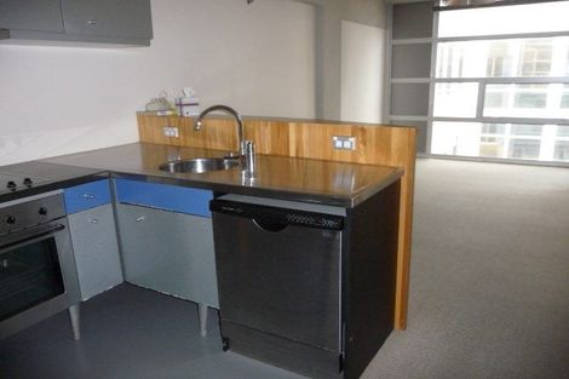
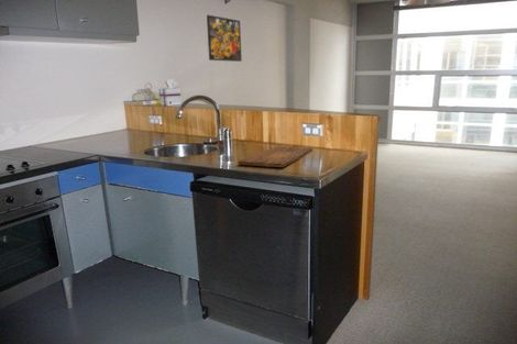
+ cutting board (278, 155)
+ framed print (224, 40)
